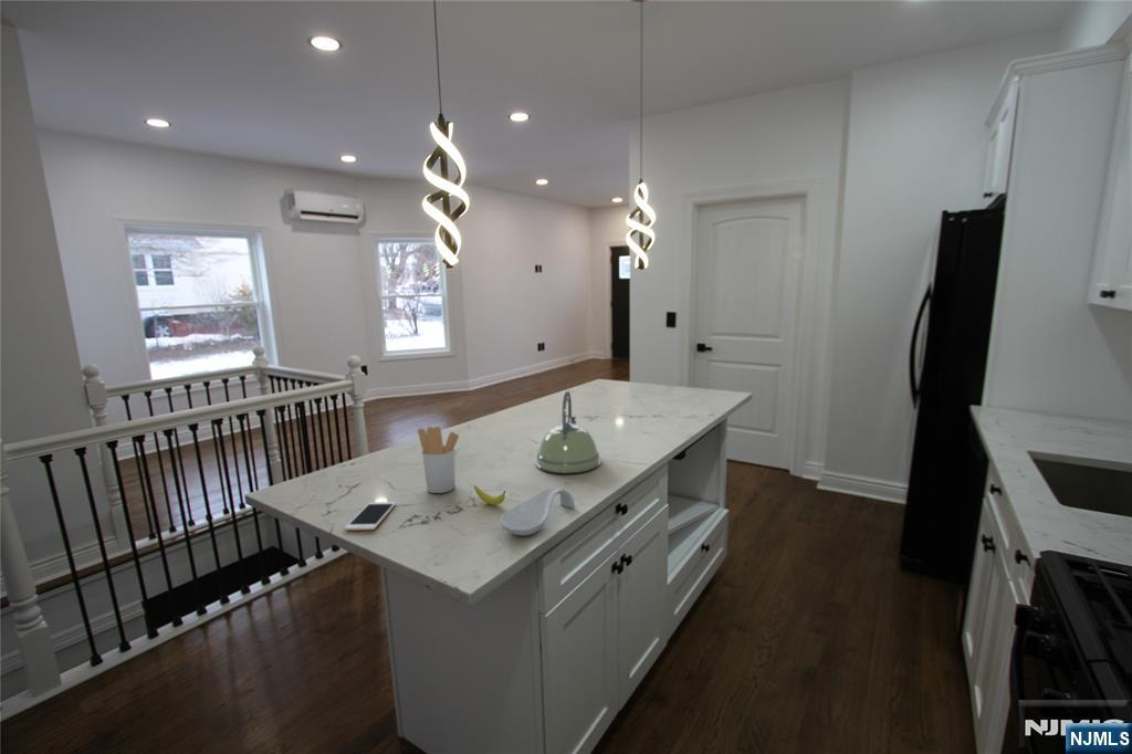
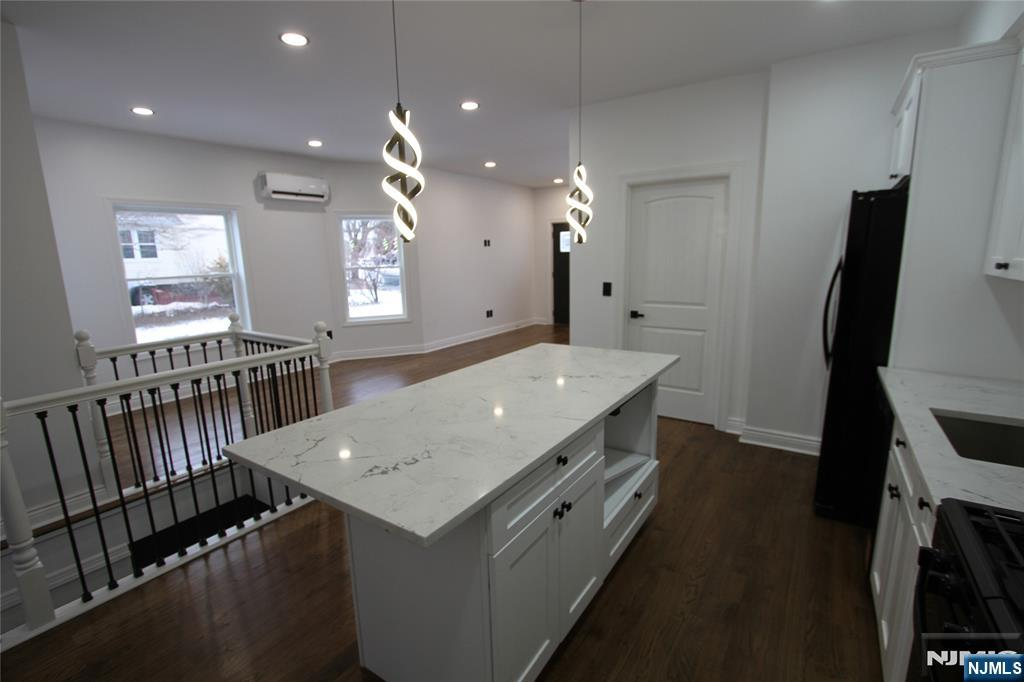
- cell phone (371, 515)
- kettle (567, 426)
- spoon rest (539, 509)
- utensil holder (436, 457)
- banana (490, 495)
